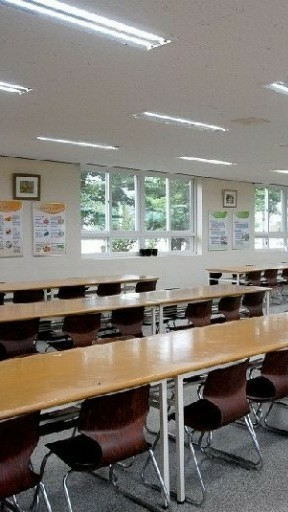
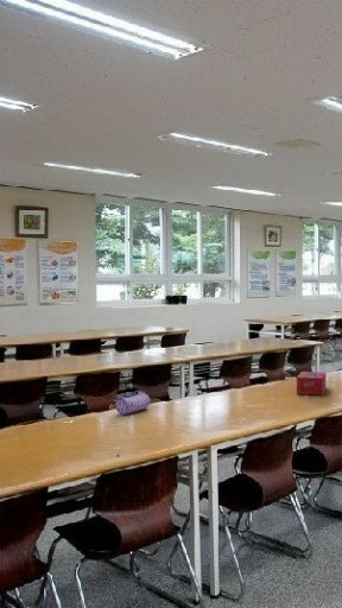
+ tissue box (311, 382)
+ pencil case (133, 403)
